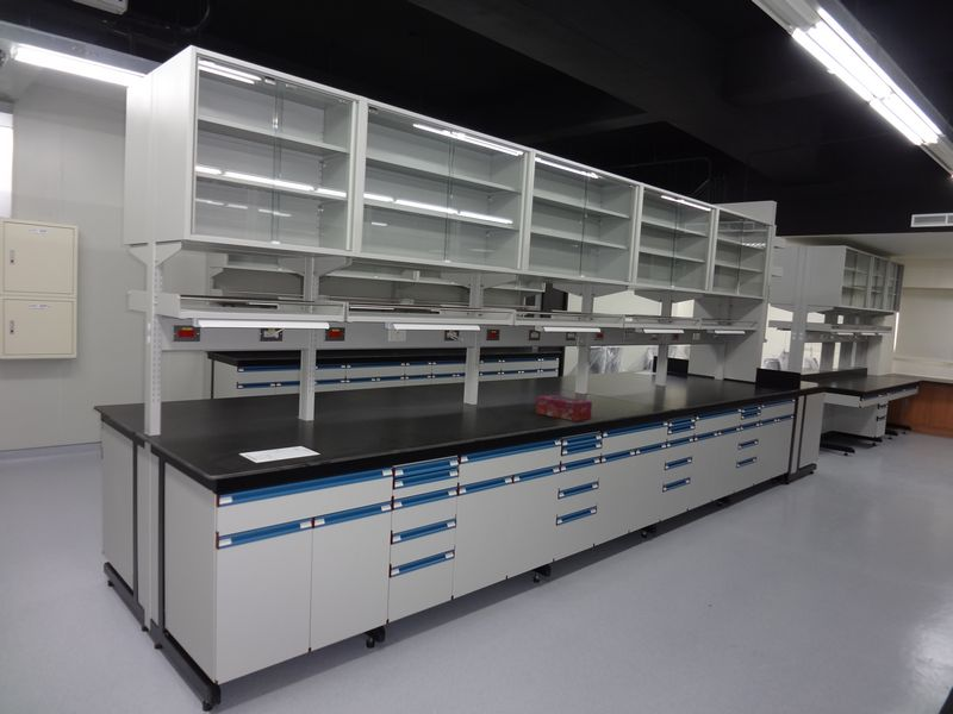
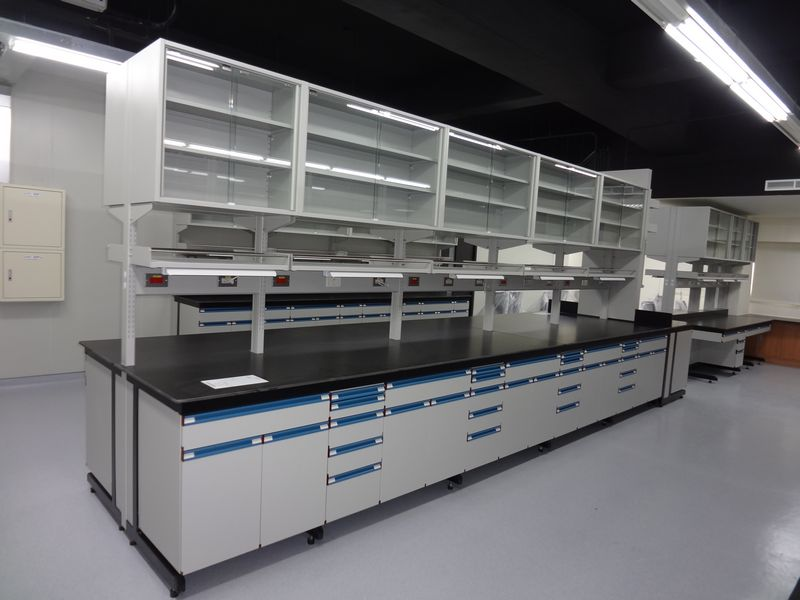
- tissue box (562, 407)
